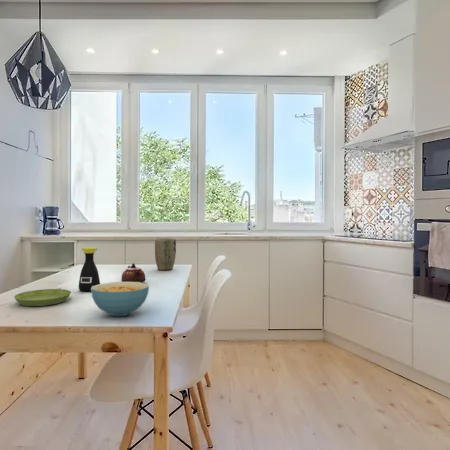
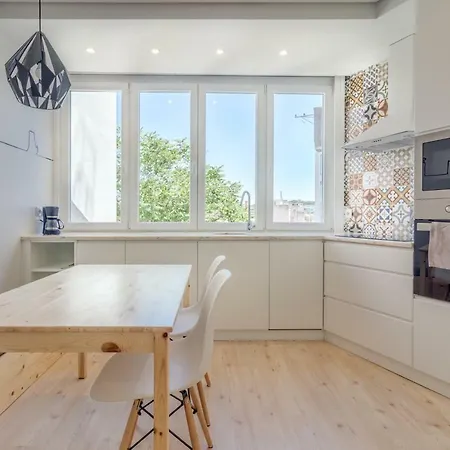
- cereal bowl (120, 300)
- plant pot (165, 254)
- bottle (89, 268)
- teapot (133, 273)
- saucer (43, 297)
